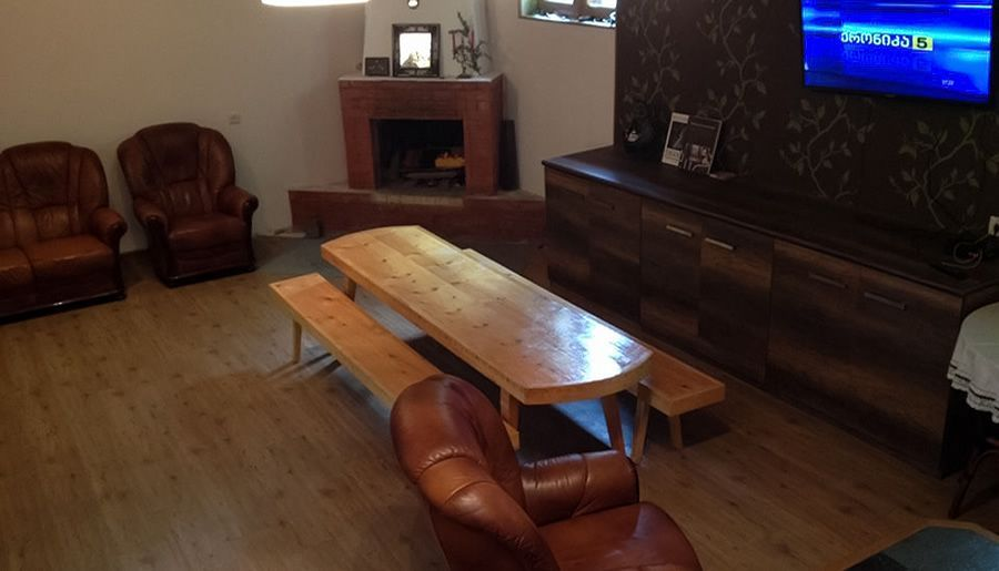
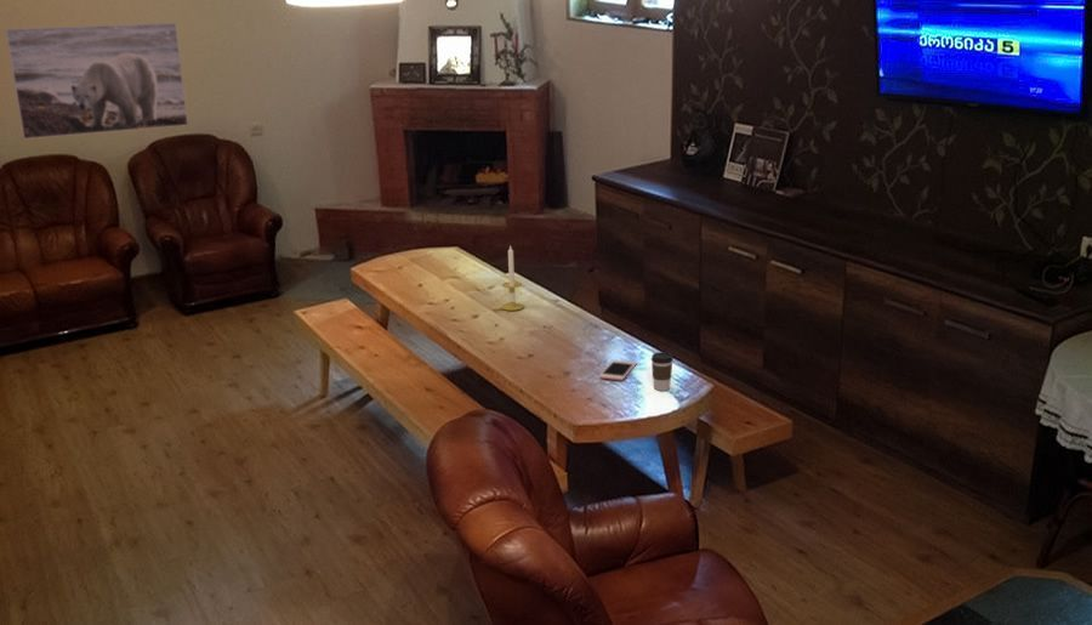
+ cell phone (618, 369)
+ candle (511, 275)
+ coffee cup (661, 371)
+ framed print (101, 79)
